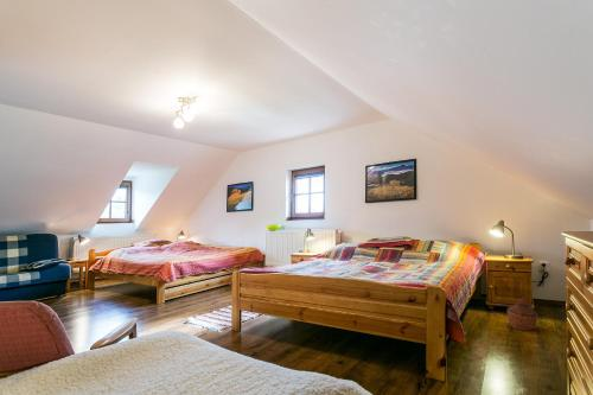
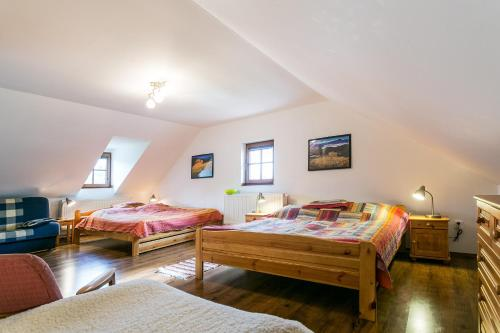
- woven basket (522, 313)
